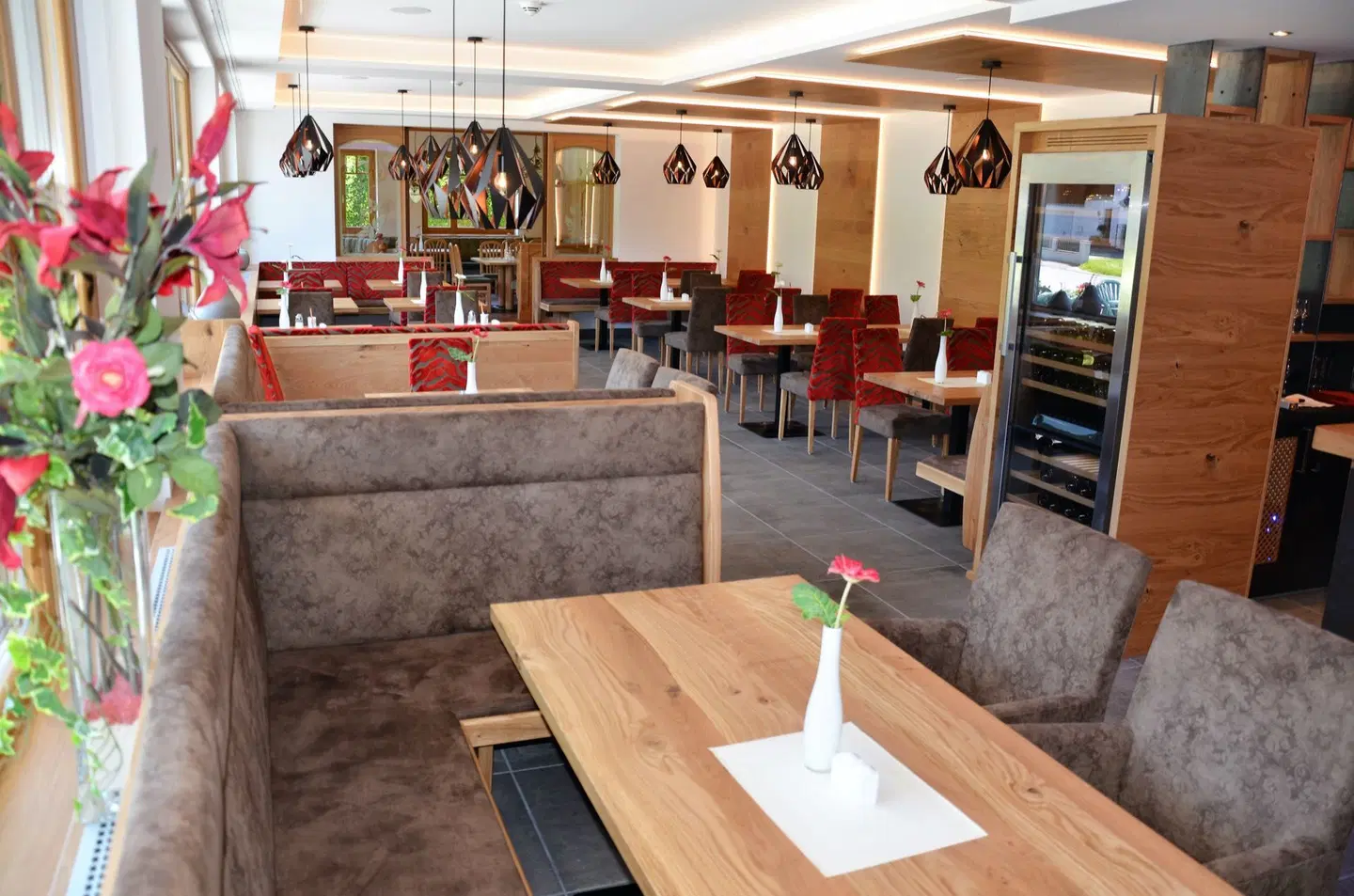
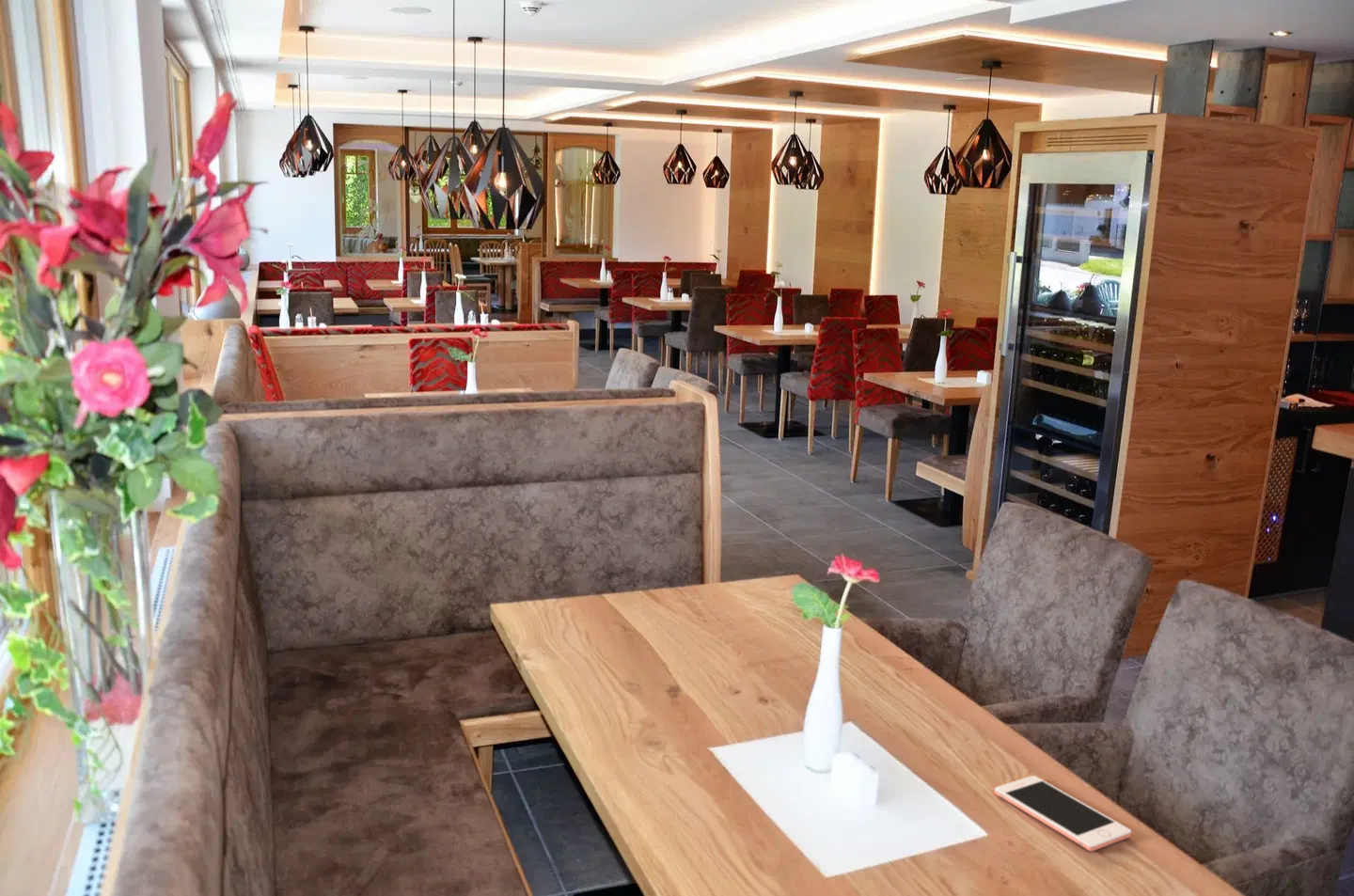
+ cell phone (1060, 810)
